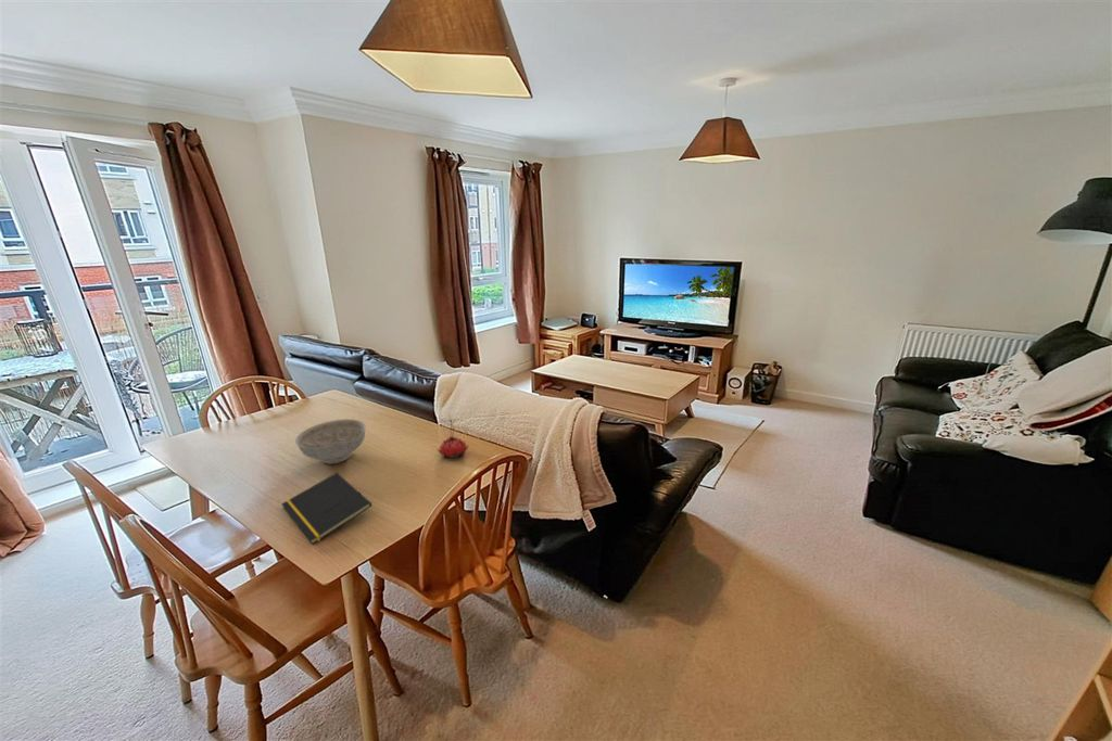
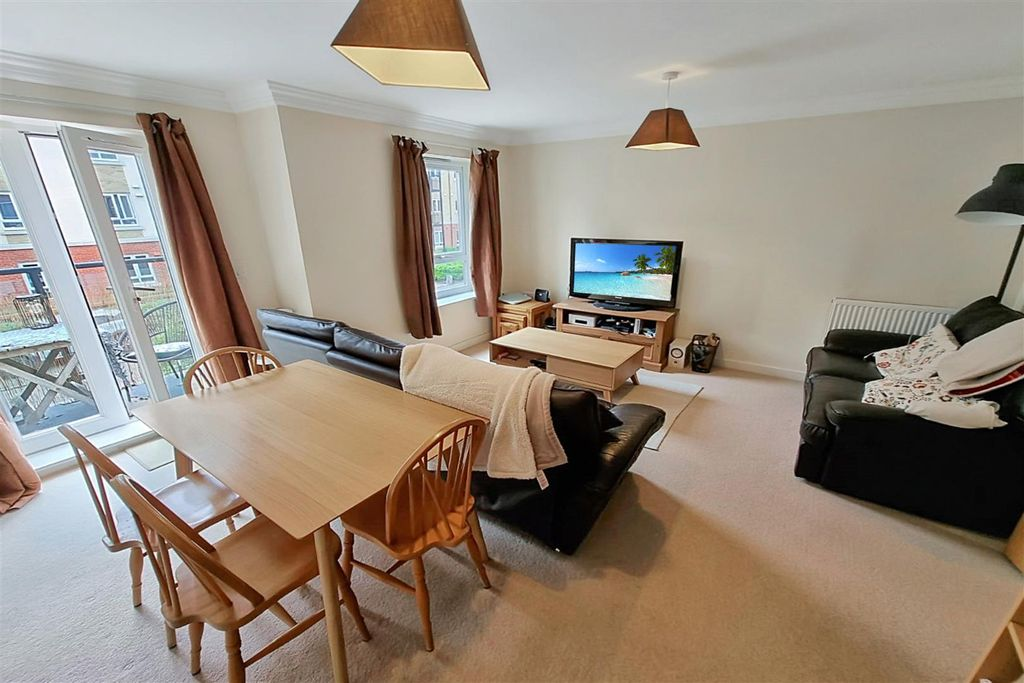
- flower (452, 436)
- decorative bowl (333, 445)
- notepad (326, 504)
